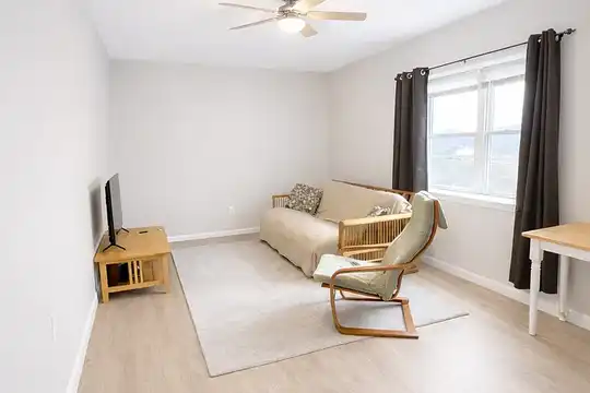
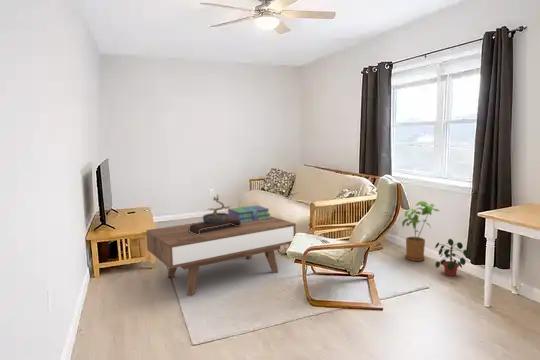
+ stack of books (248, 213)
+ coffee table (222, 250)
+ house plant (415, 230)
+ bonsai tree (215, 211)
+ potted plant (452, 255)
